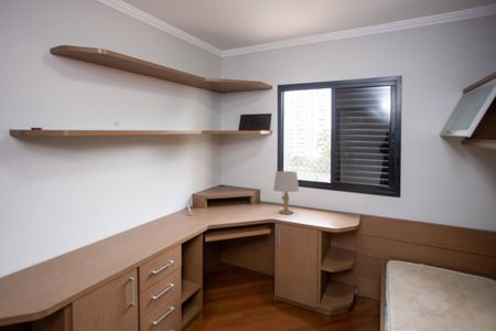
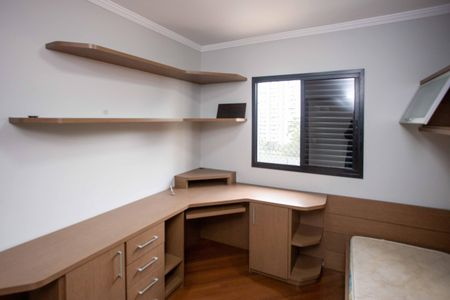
- table lamp (285, 192)
